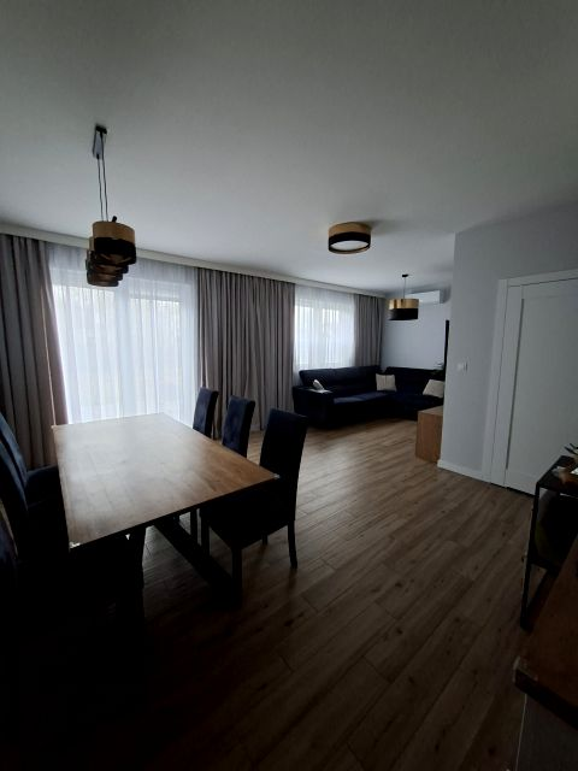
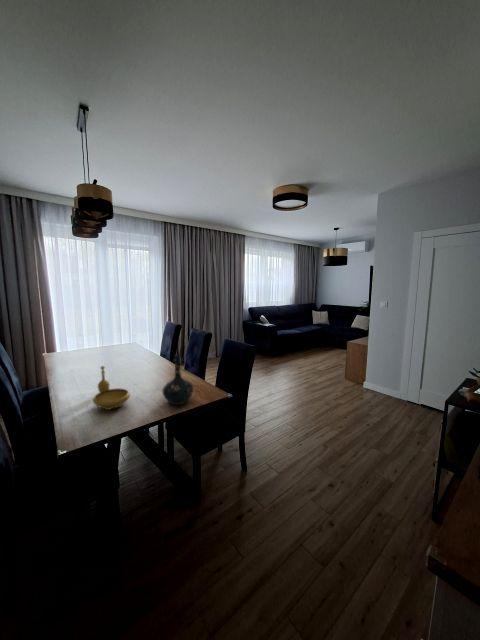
+ bottle (177, 378)
+ decorative bowl (108, 386)
